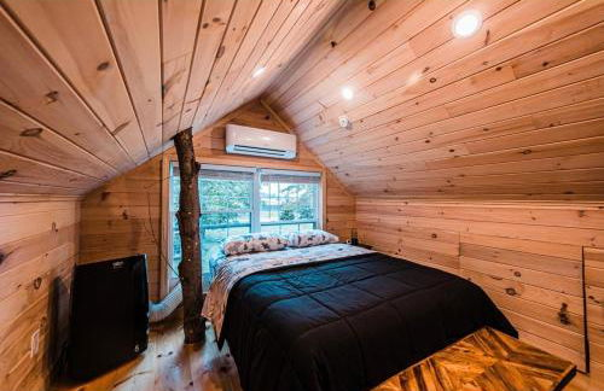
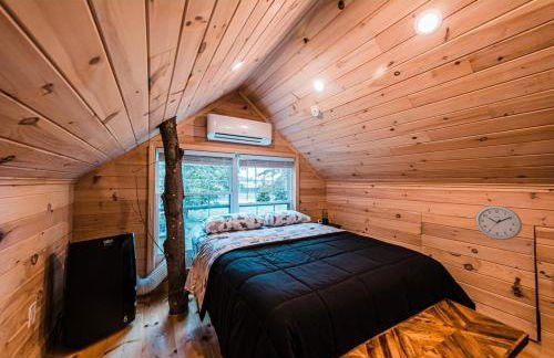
+ wall clock (496, 222)
